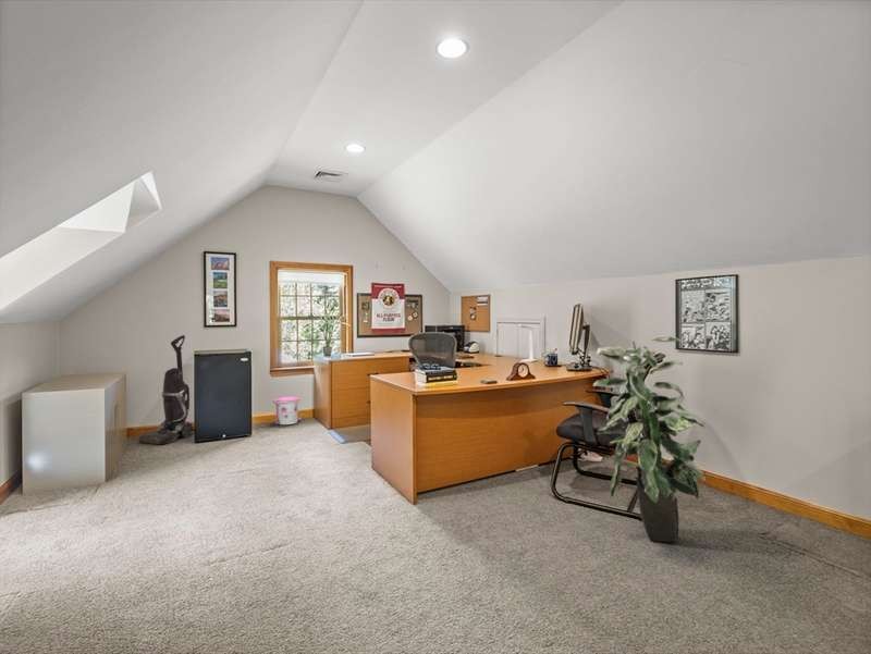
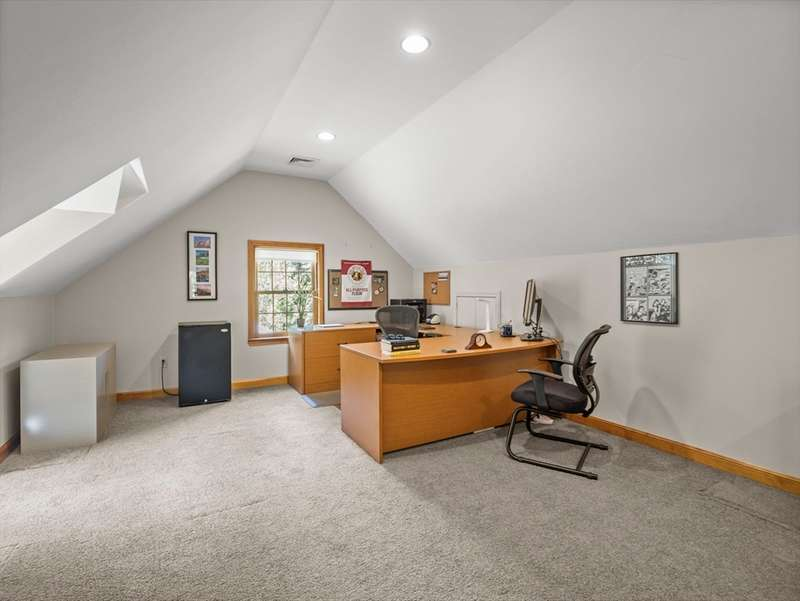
- trash can (287, 410)
- vacuum cleaner (165, 386)
- indoor plant (651, 437)
